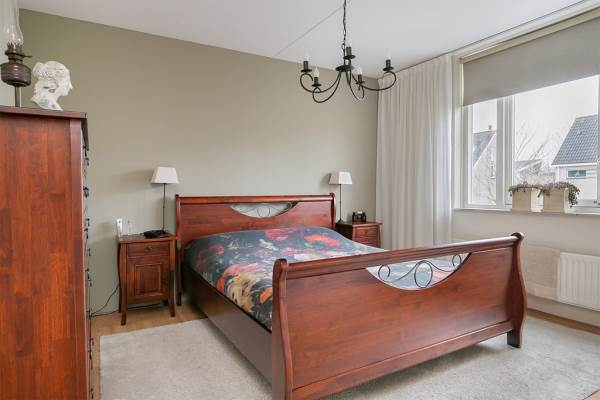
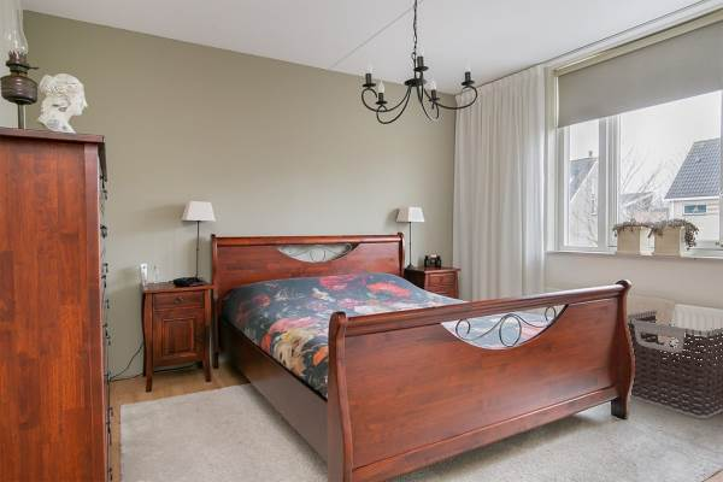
+ clothes hamper (678, 359)
